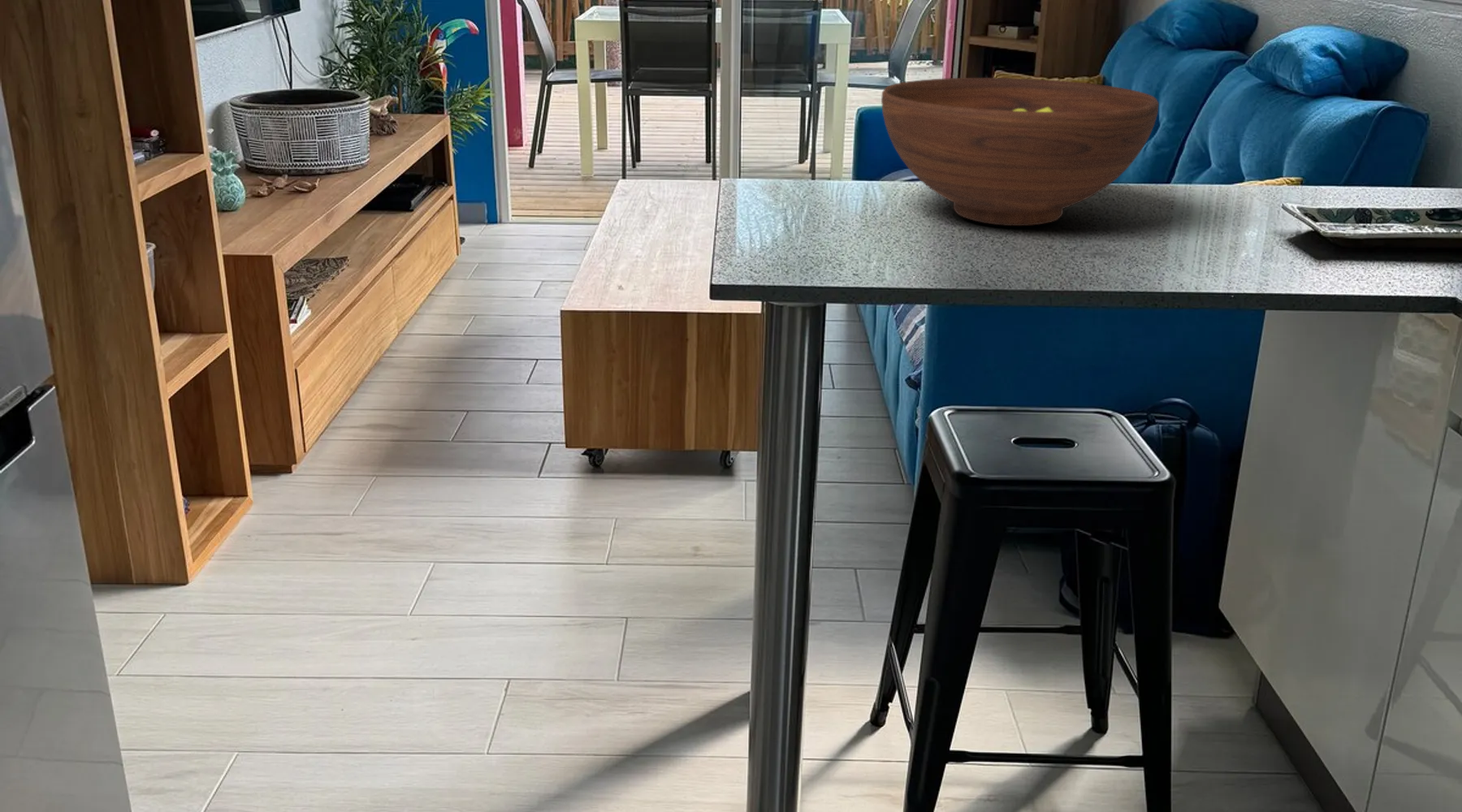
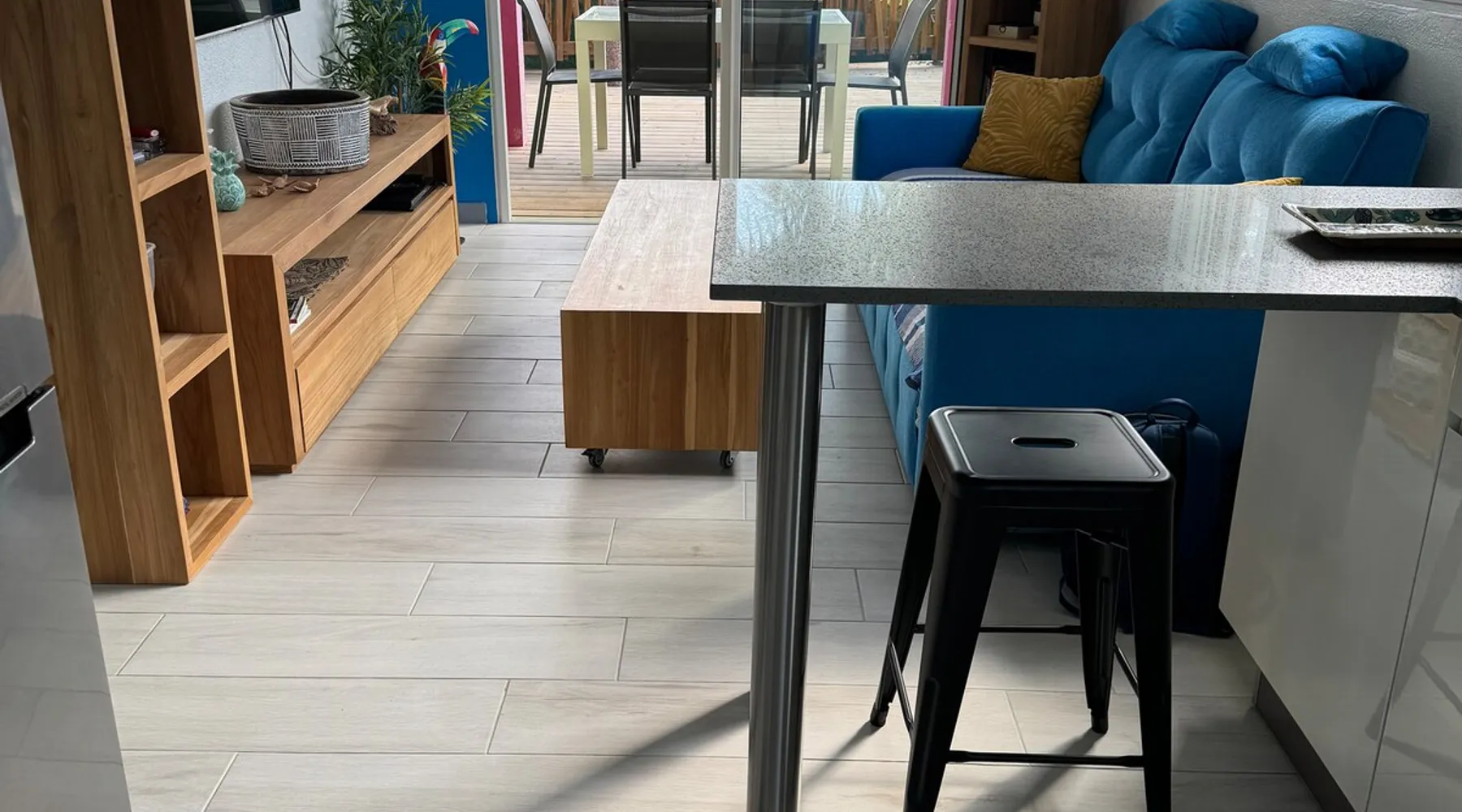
- fruit bowl (1012, 156)
